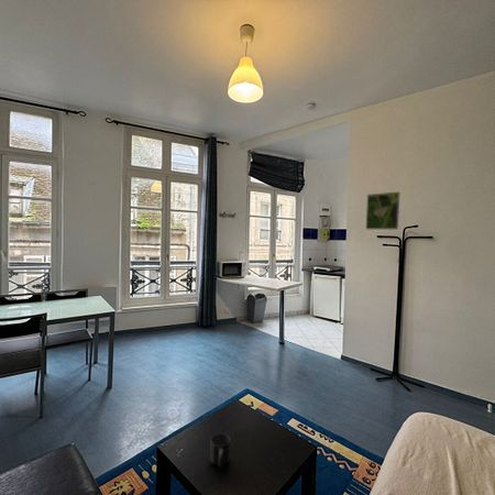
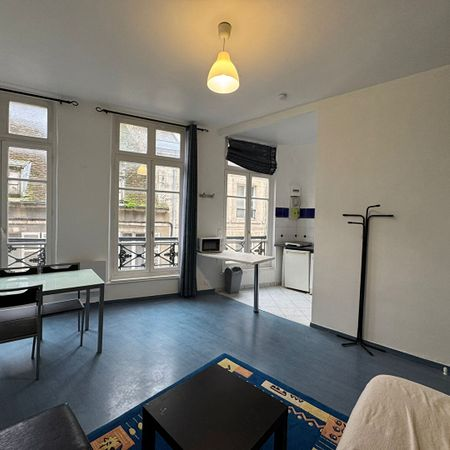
- mug (219, 452)
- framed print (382, 211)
